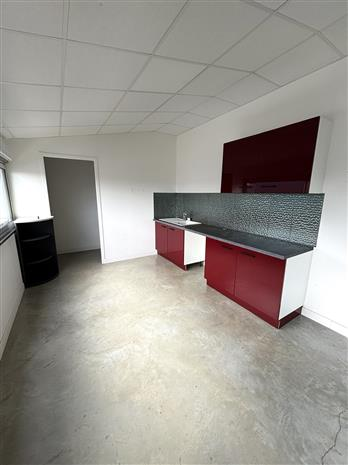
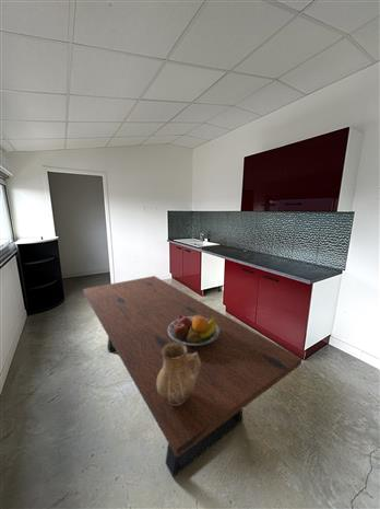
+ fruit bowl (193, 326)
+ dining table (159, 346)
+ ceramic pitcher (176, 372)
